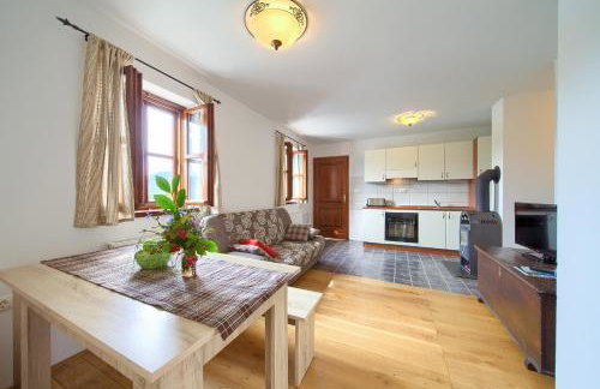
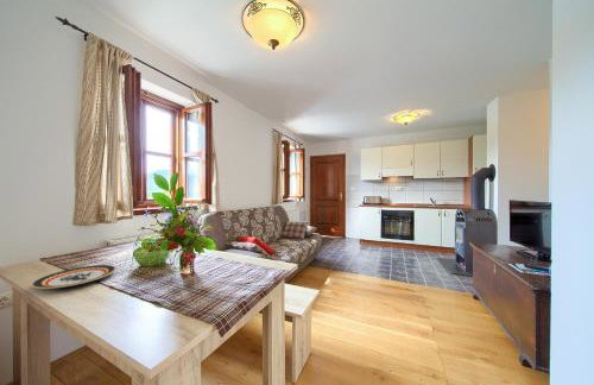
+ plate (77, 277)
